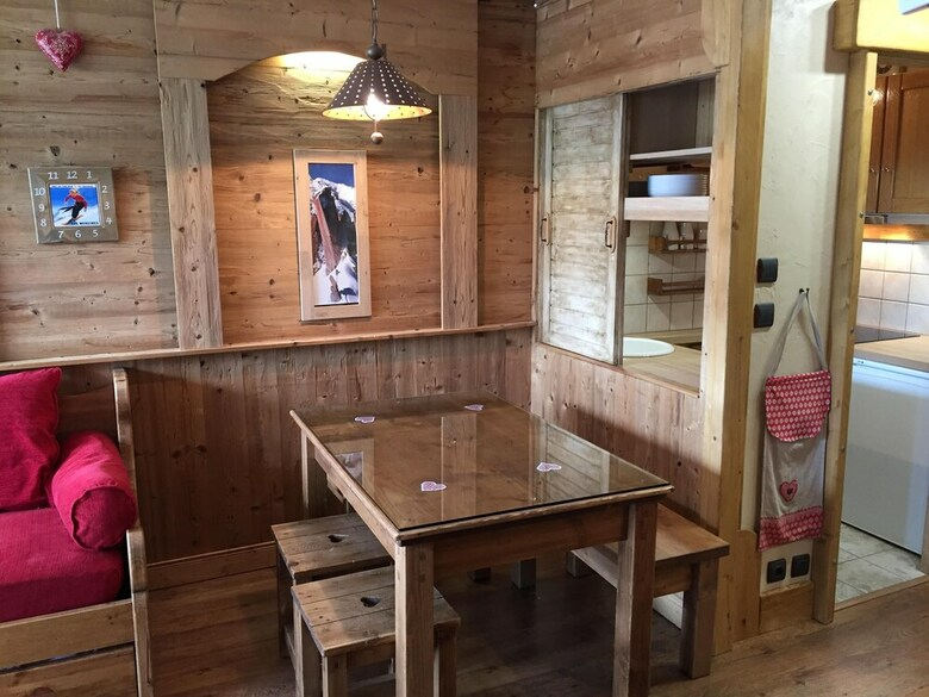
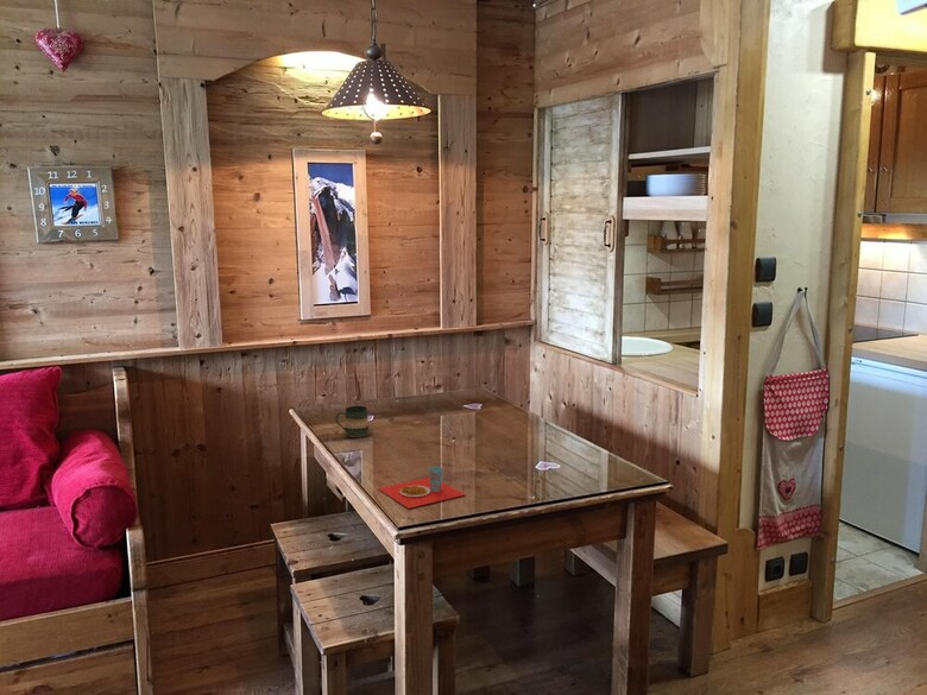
+ placemat (421, 481)
+ mug (352, 422)
